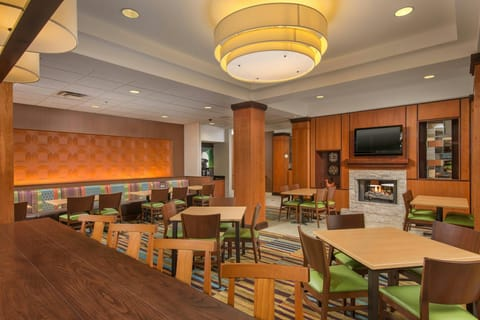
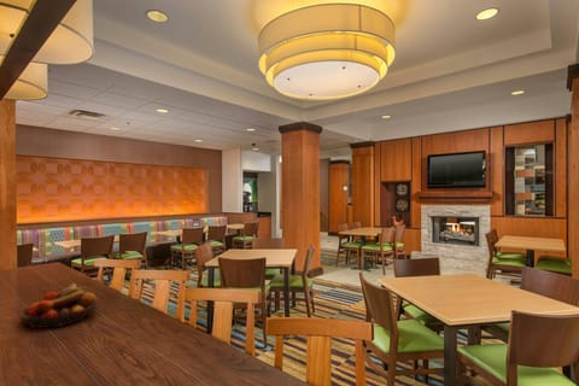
+ fruit bowl (60, 303)
